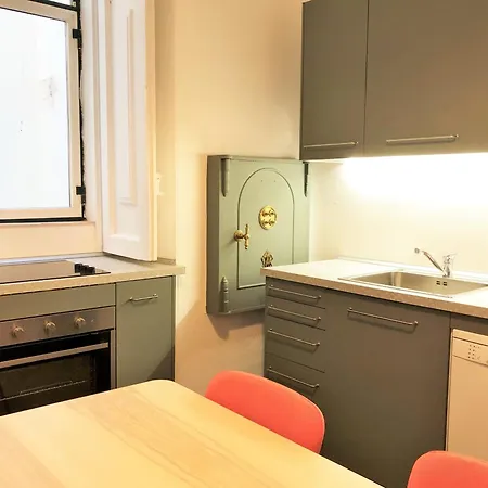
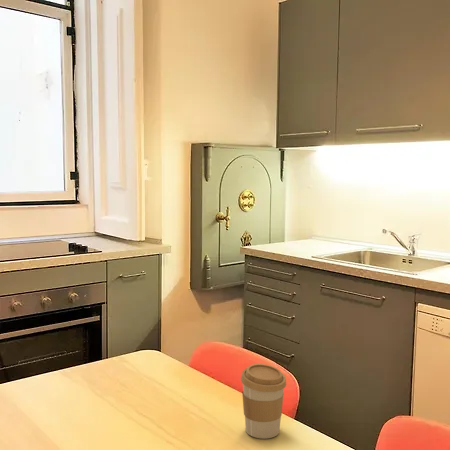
+ coffee cup (263, 399)
